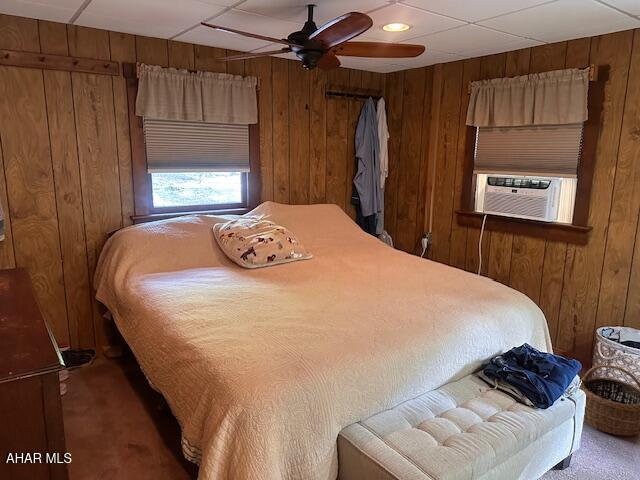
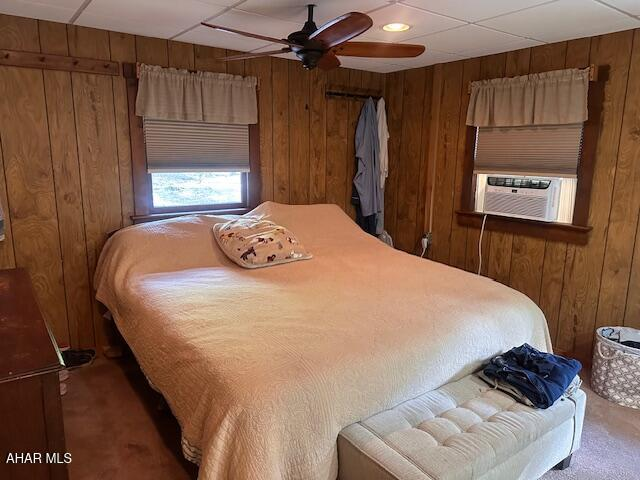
- wicker basket (612, 394)
